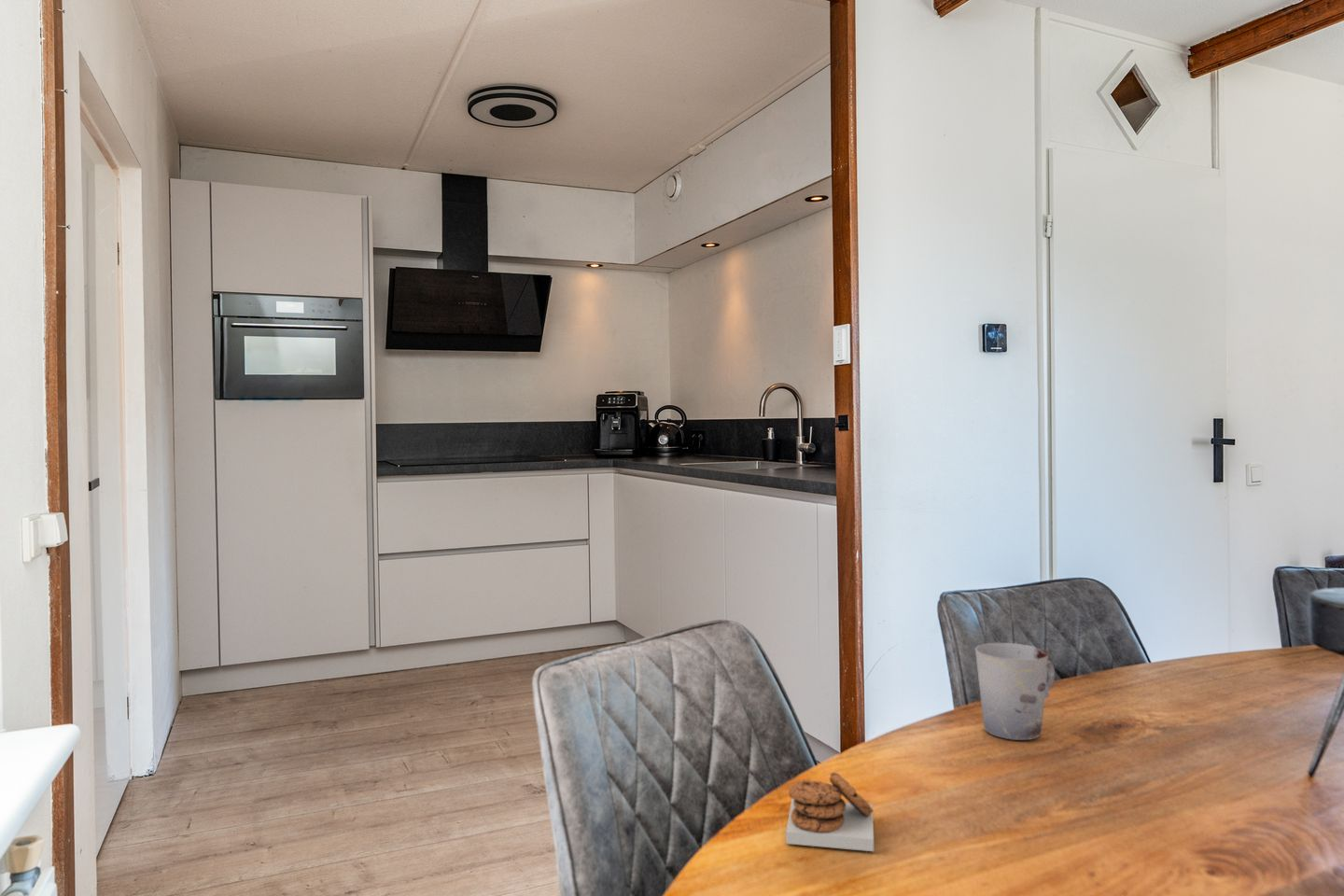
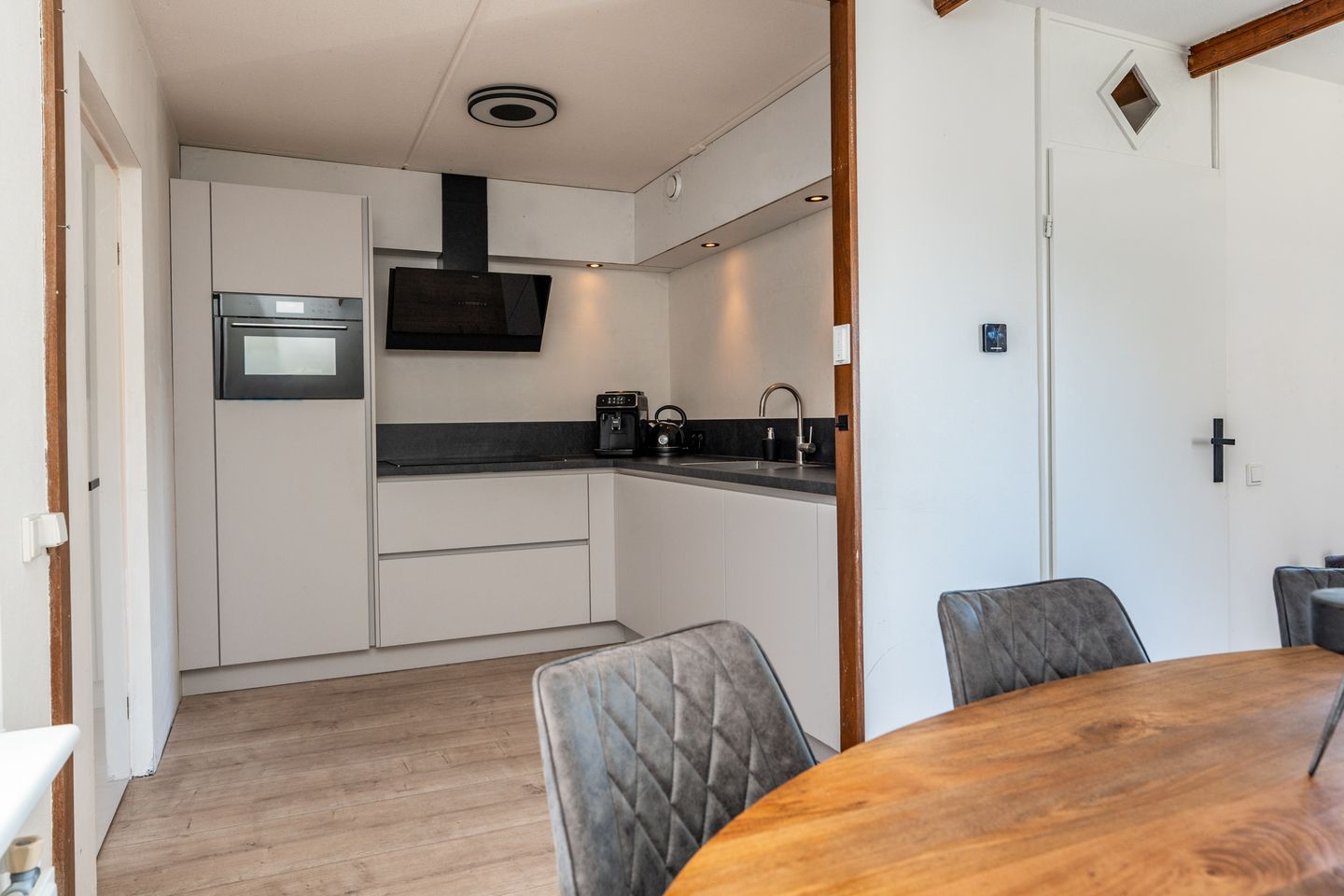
- cup (1021, 689)
- cookie (831, 804)
